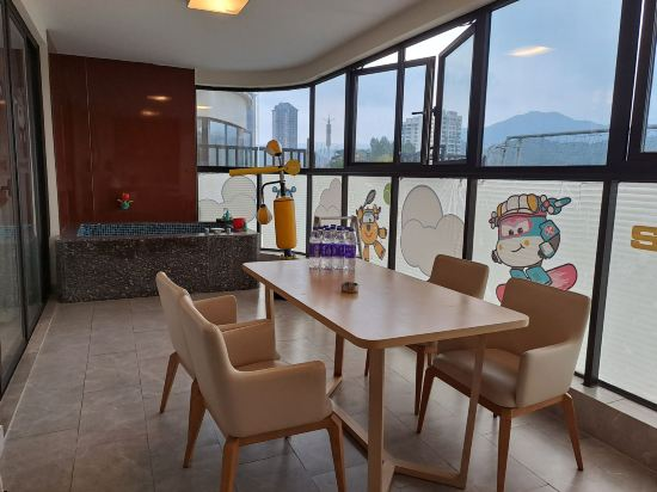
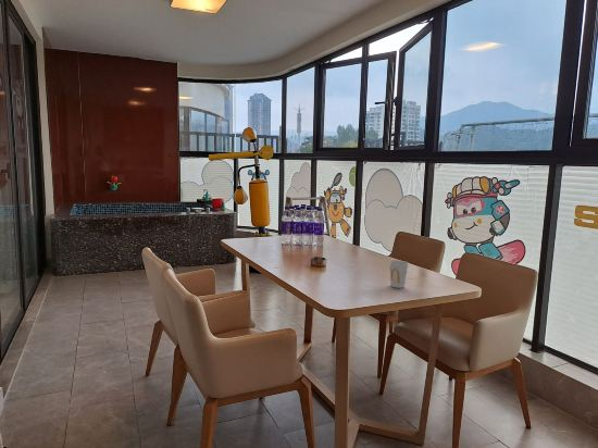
+ cup (398, 274)
